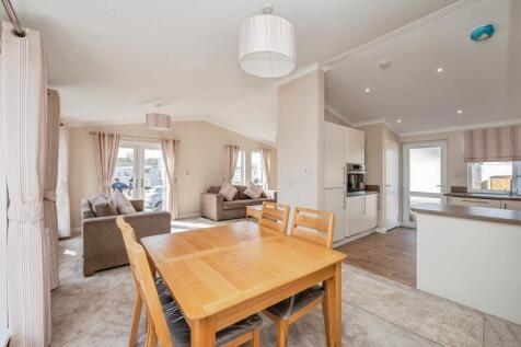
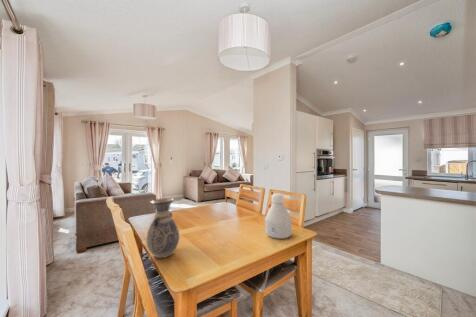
+ vase (163, 227)
+ bottle (278, 214)
